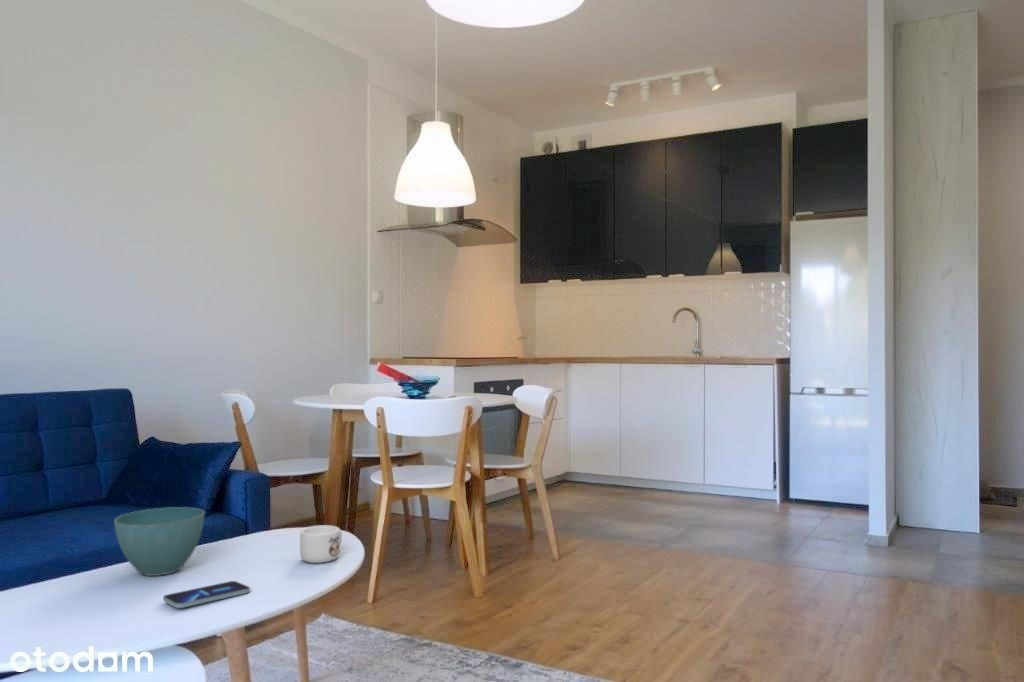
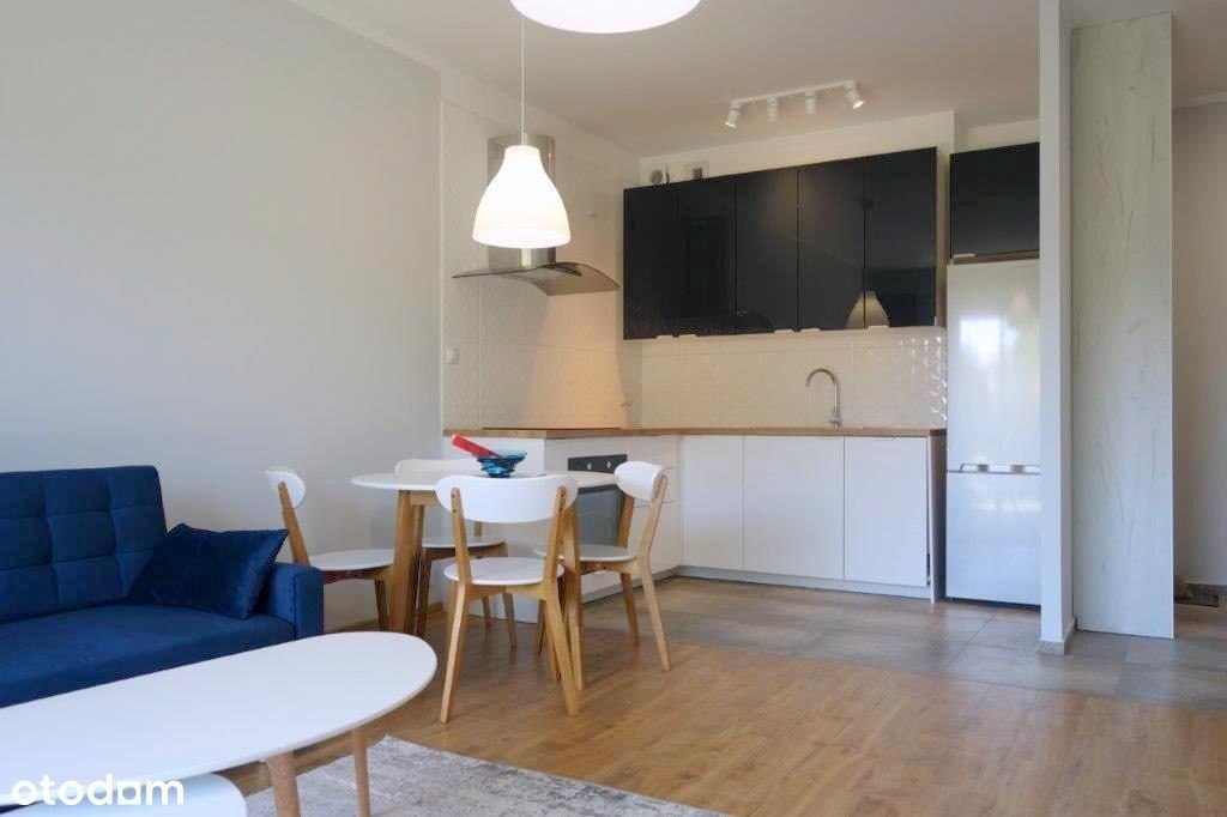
- mug (324, 542)
- smartphone (207, 593)
- plant pot (160, 542)
